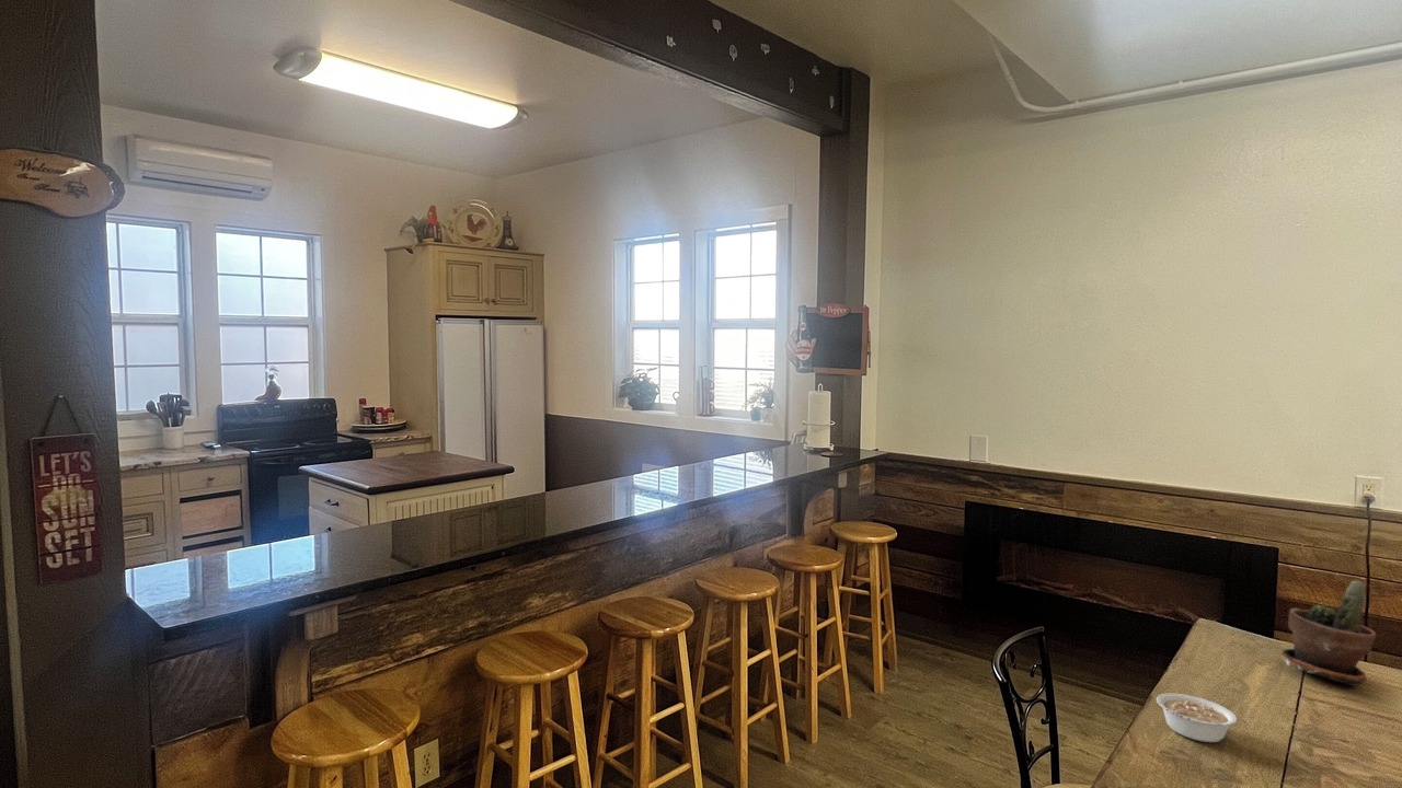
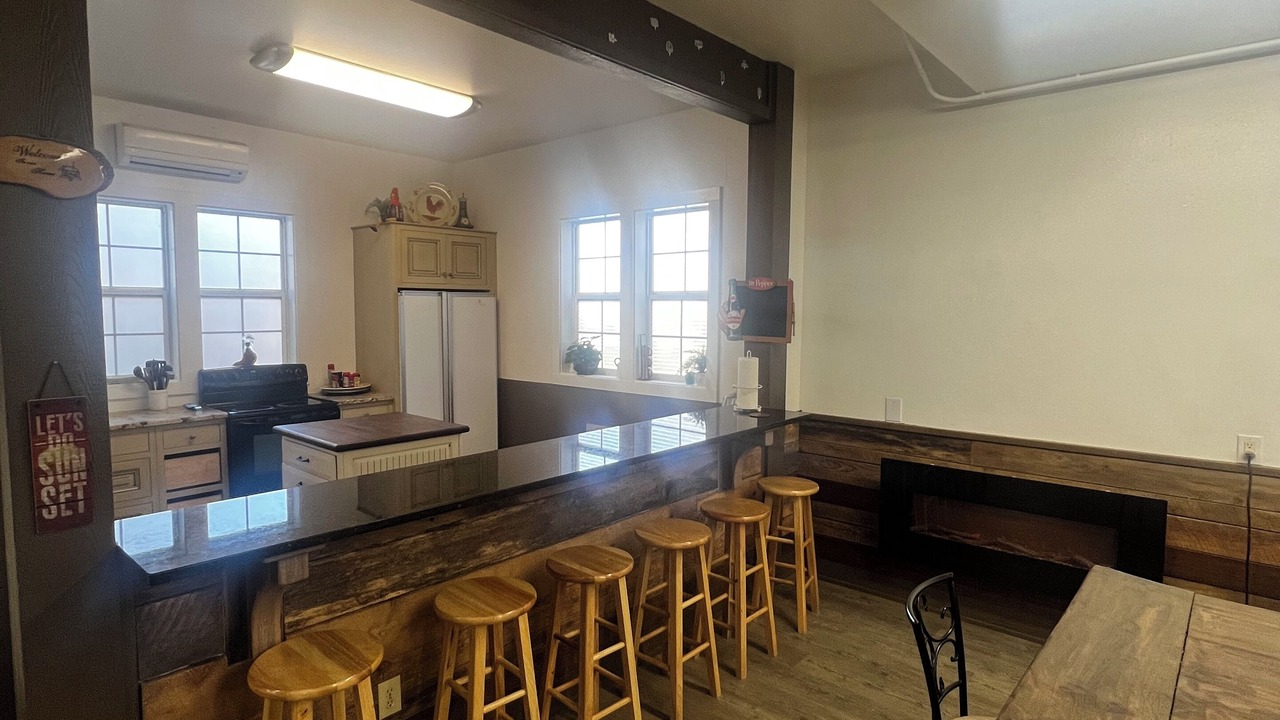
- potted plant (1328, 625)
- legume (1198, 718)
